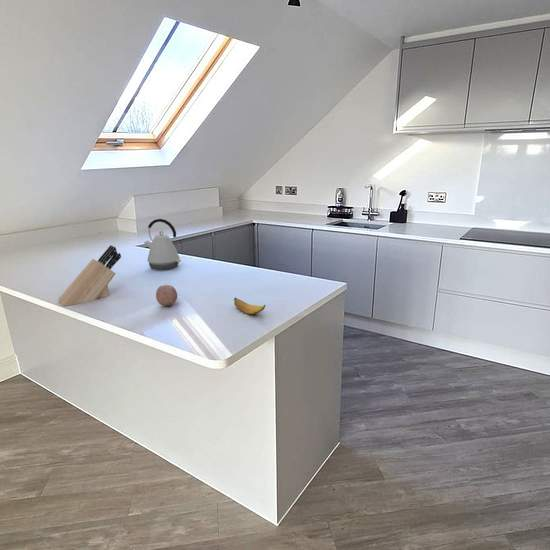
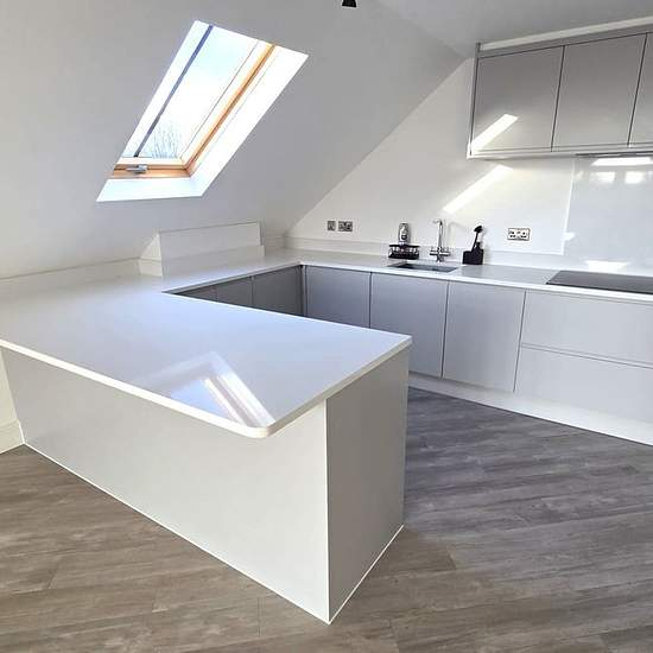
- fruit (166, 295)
- knife block (90, 273)
- kettle (161, 243)
- banana (249, 305)
